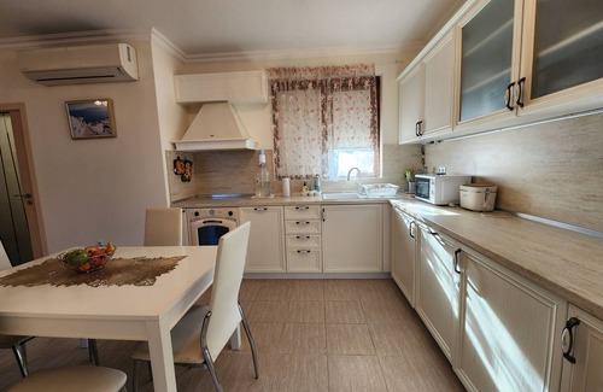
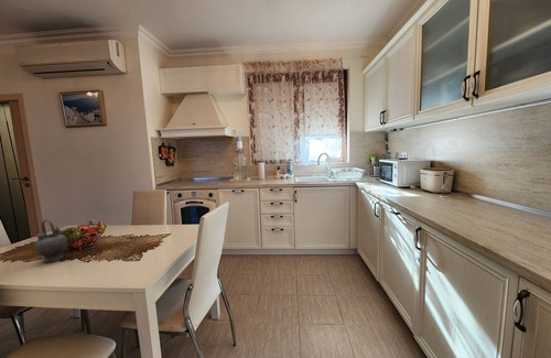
+ teapot (48, 239)
